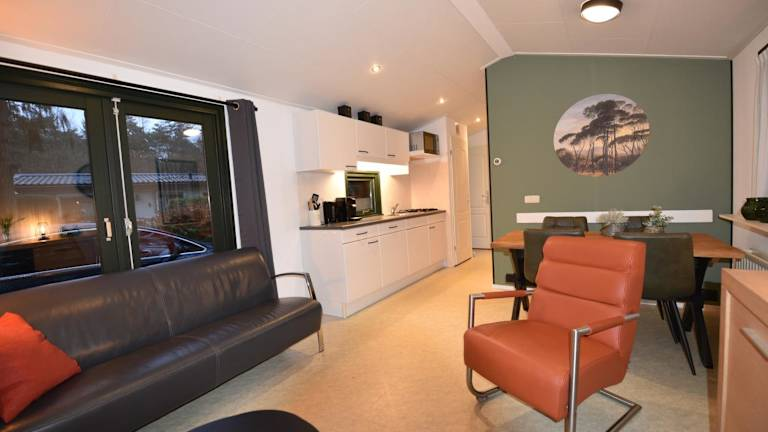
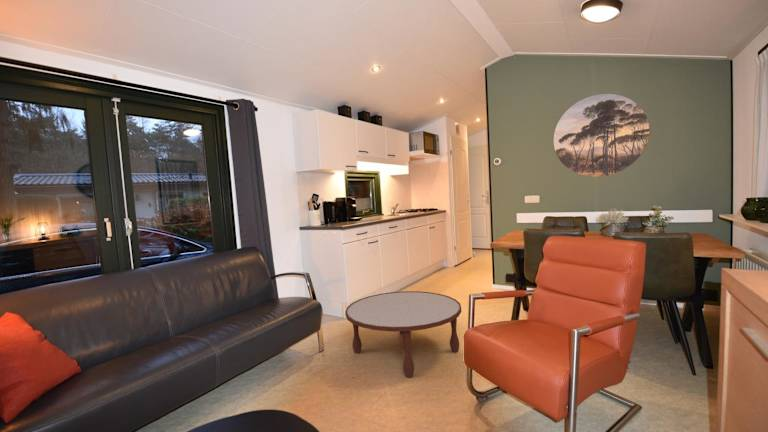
+ coffee table (404, 328)
